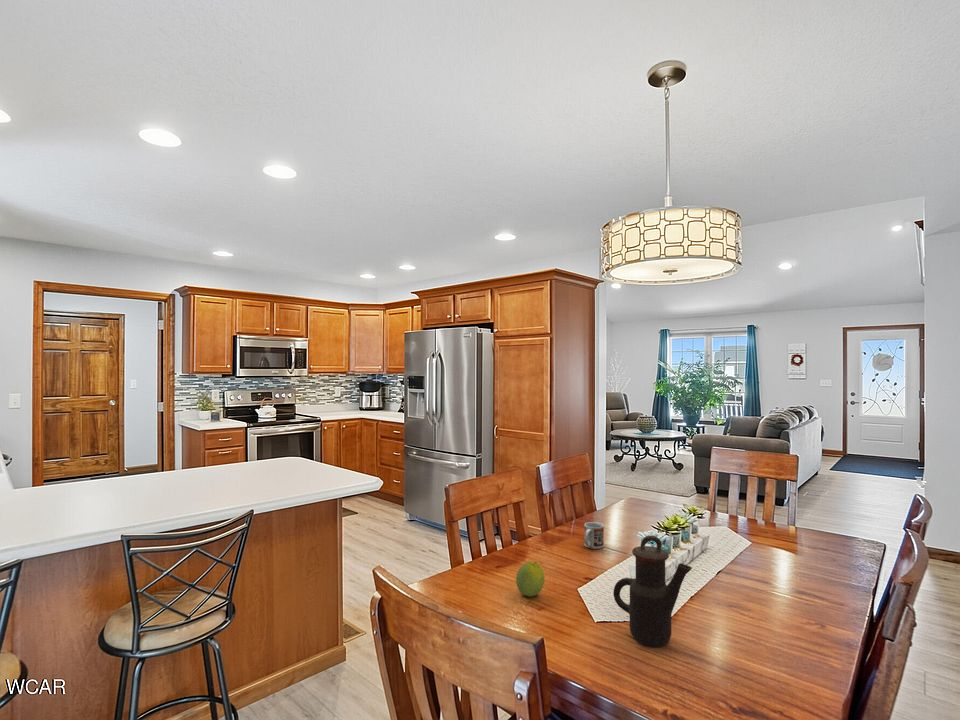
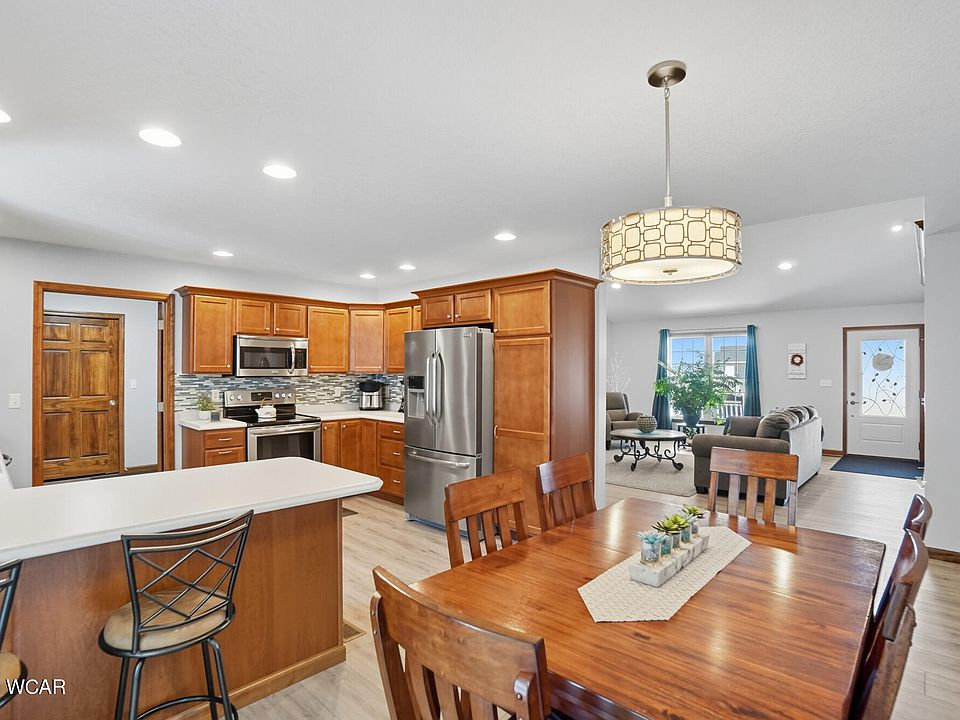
- teapot (650, 587)
- cup (592, 536)
- fruit (530, 578)
